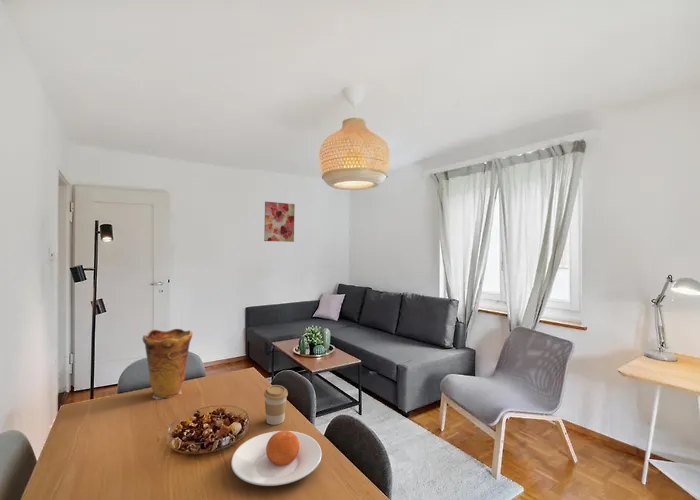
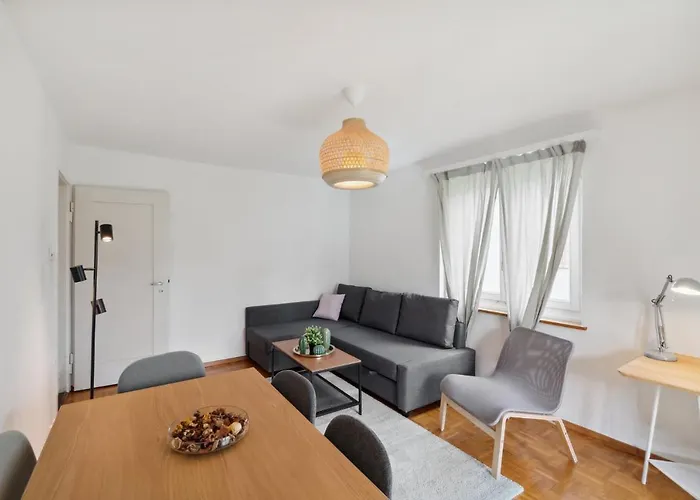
- wall art (279, 222)
- plate (277, 451)
- vase (167, 363)
- coffee cup (275, 404)
